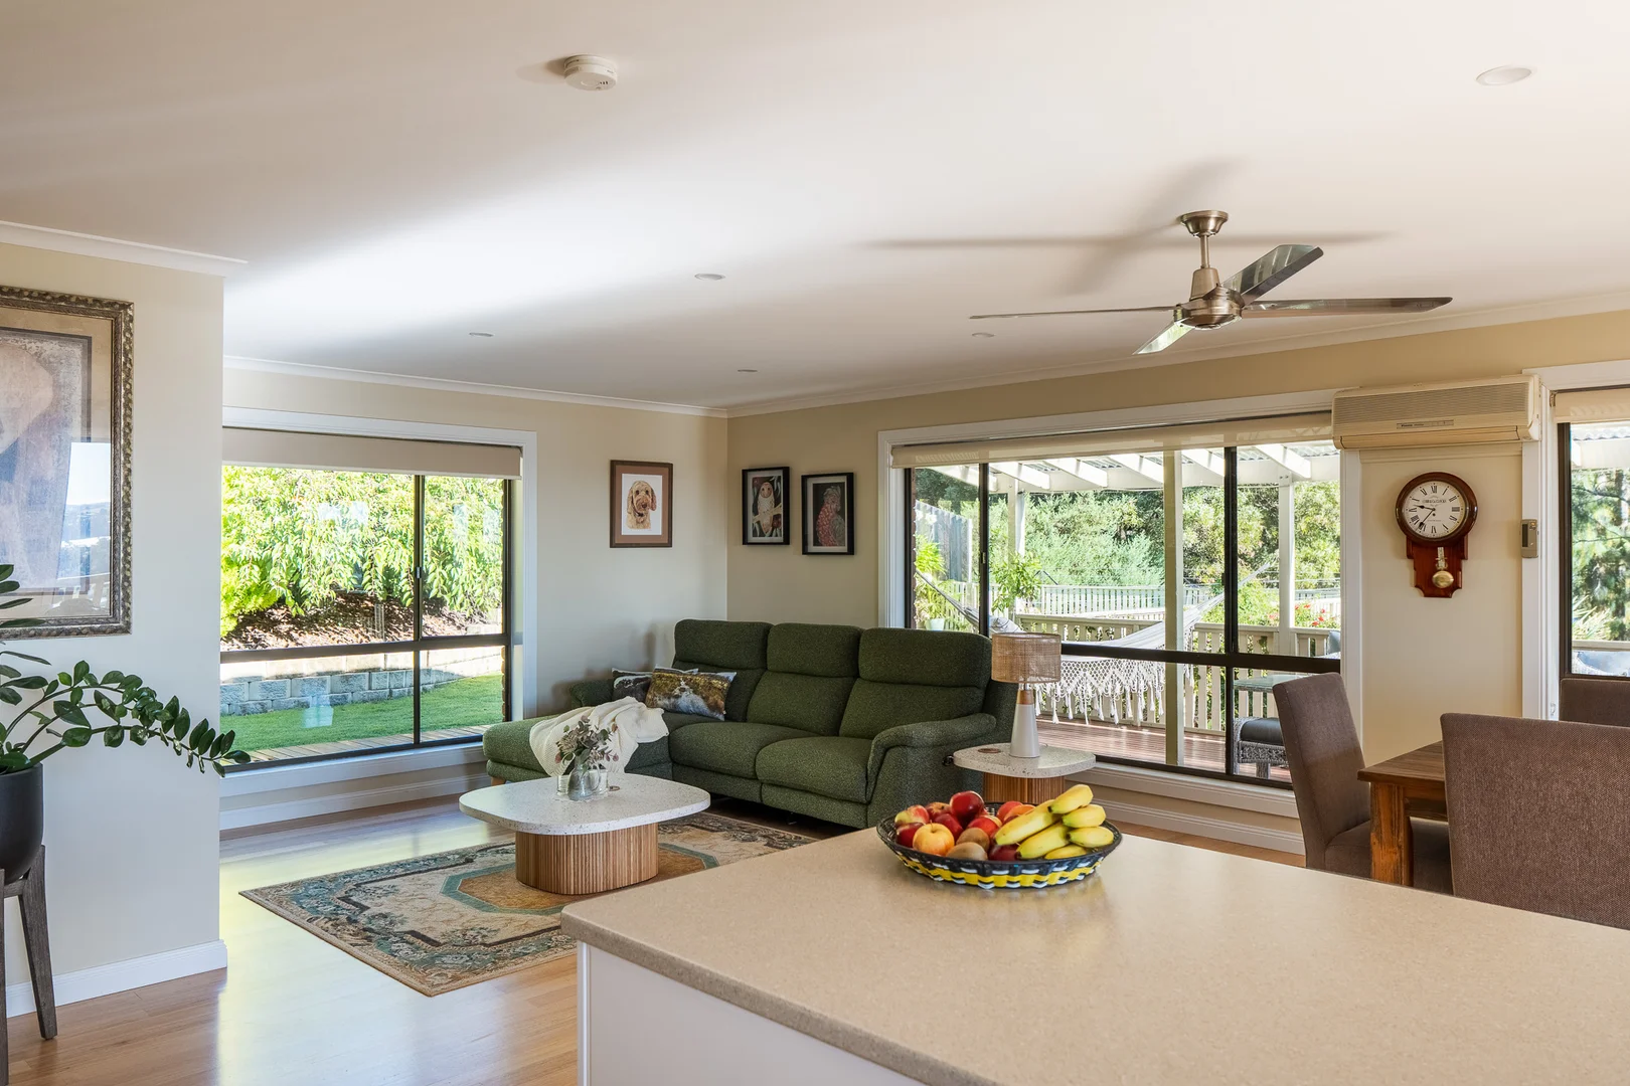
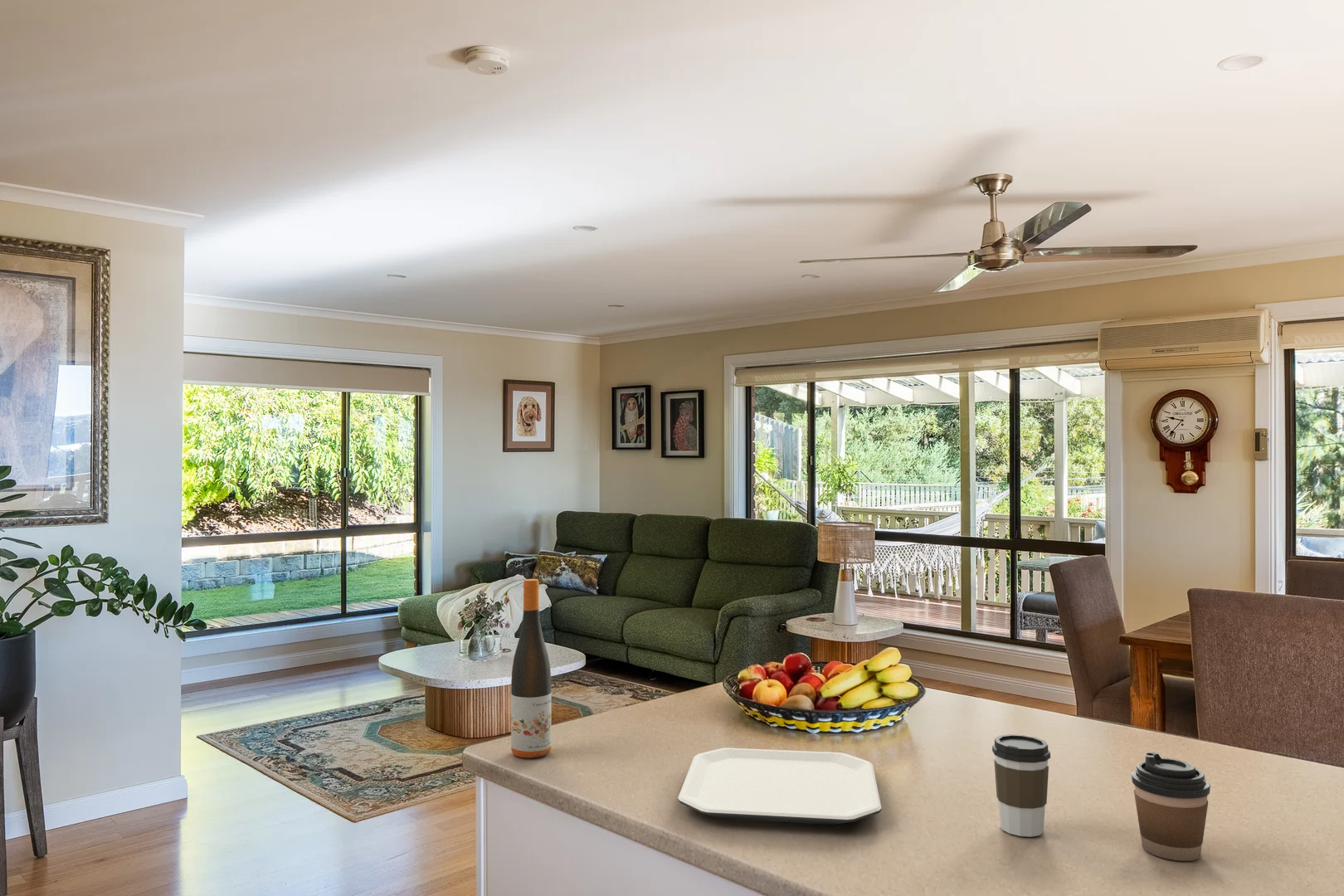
+ wine bottle (531, 665)
+ coffee cup (1170, 803)
+ plate (780, 786)
+ coffee cup (1021, 785)
